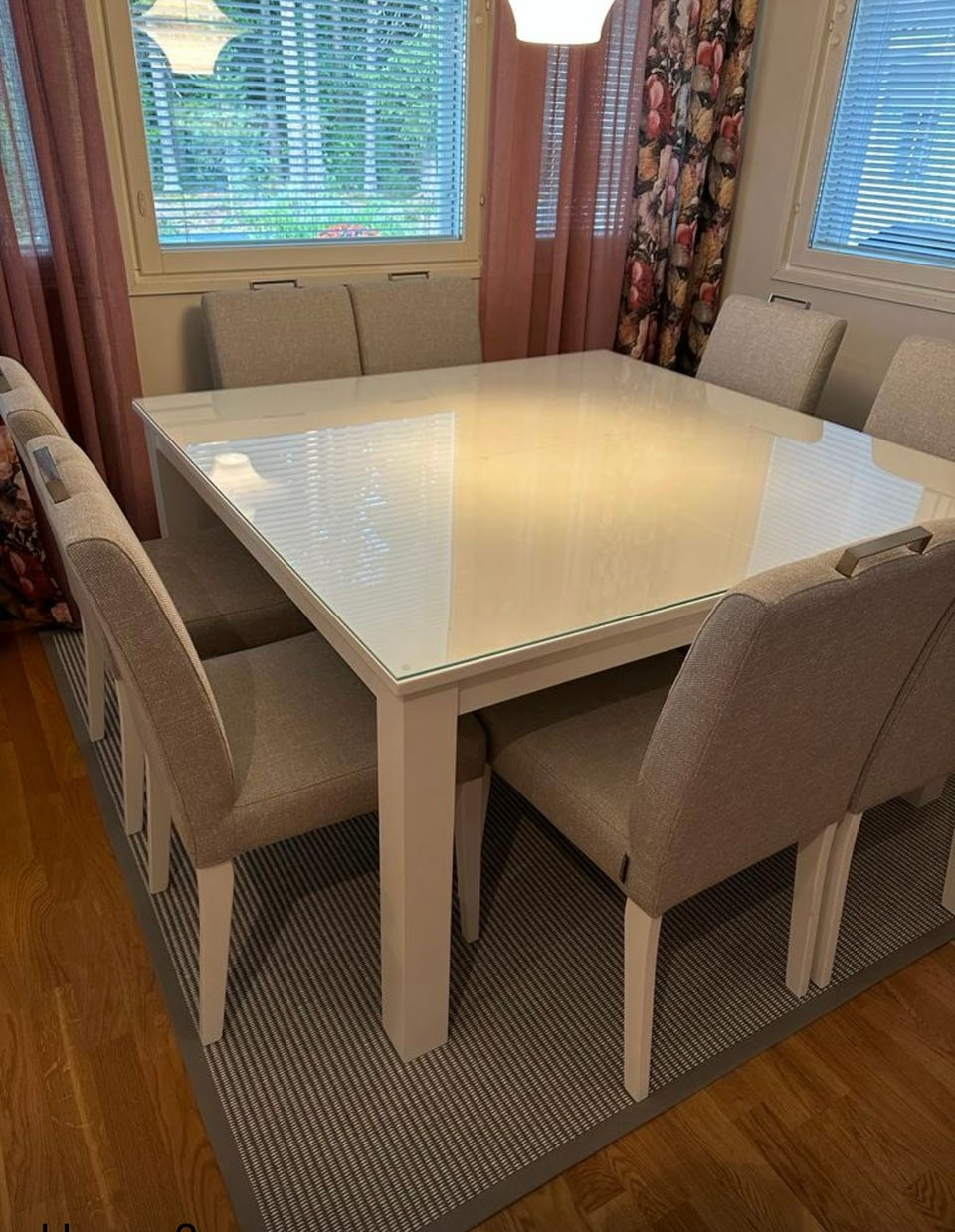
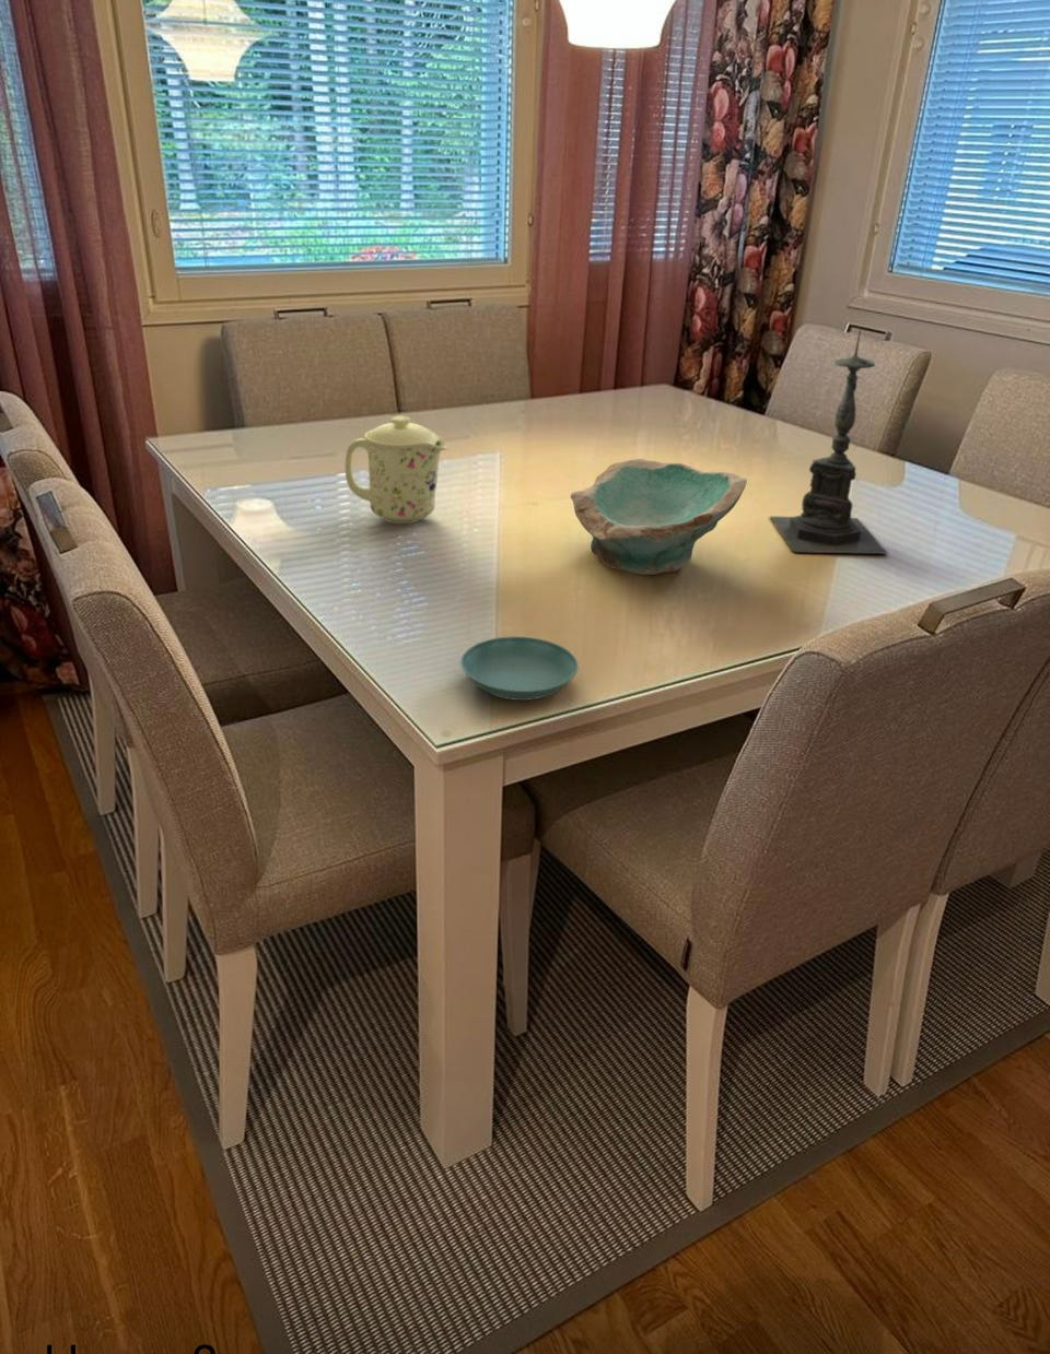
+ mug (396, 468)
+ candle holder (843, 436)
+ bowl (653, 514)
+ saucer (519, 672)
